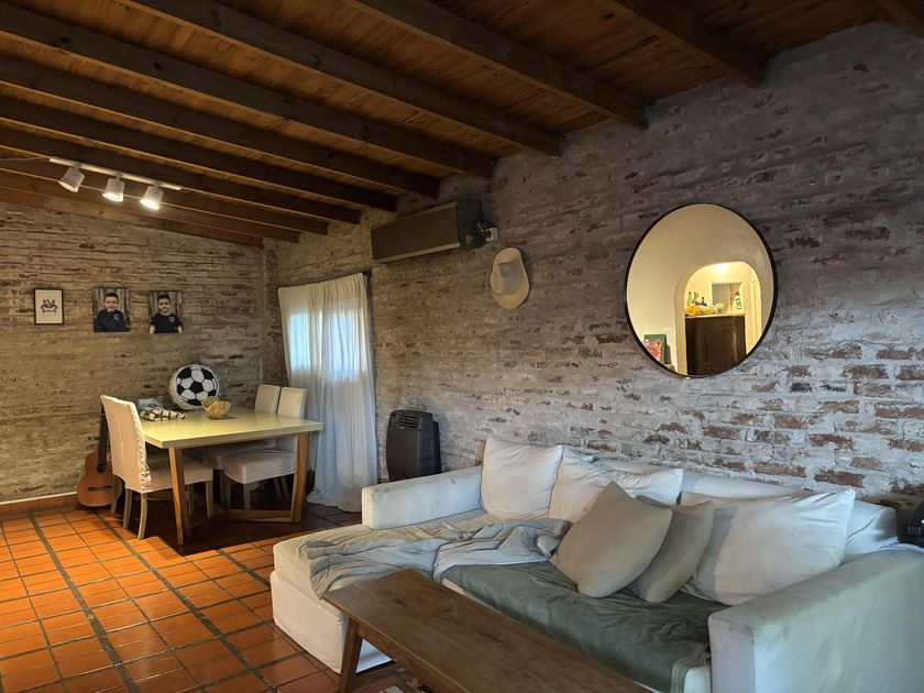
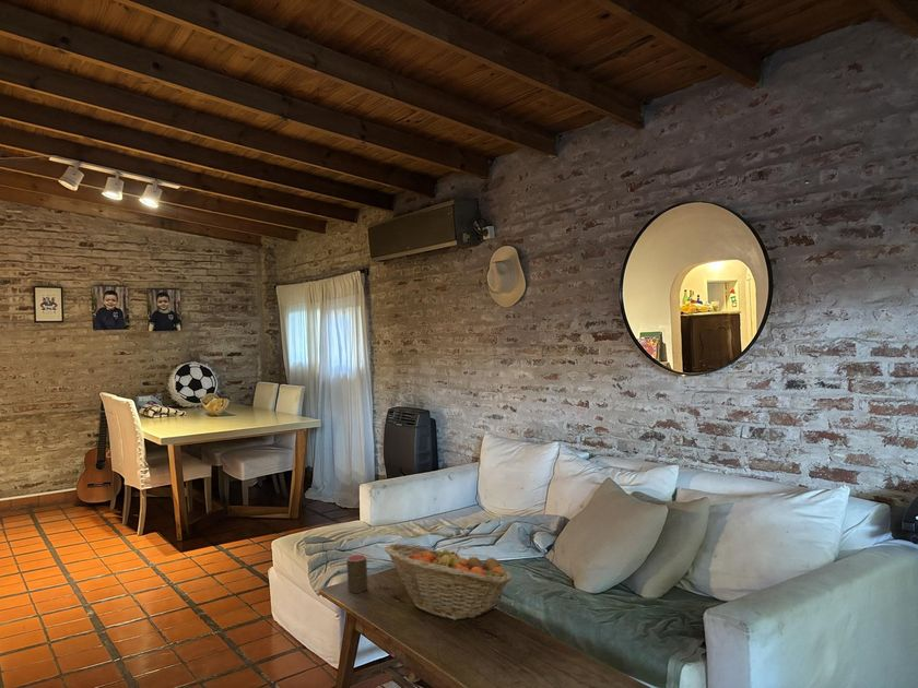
+ fruit basket (447, 572)
+ cup (356, 573)
